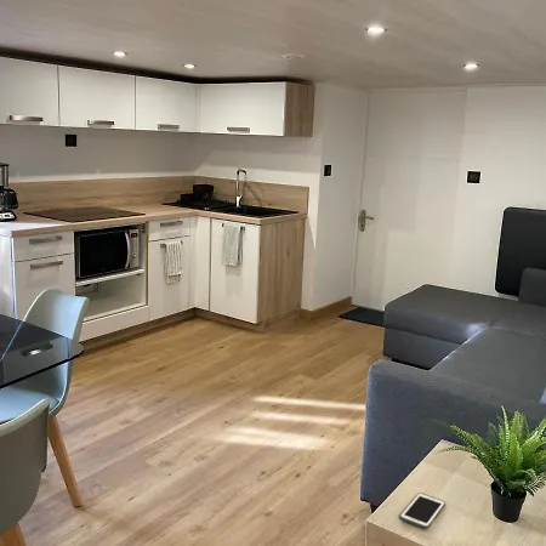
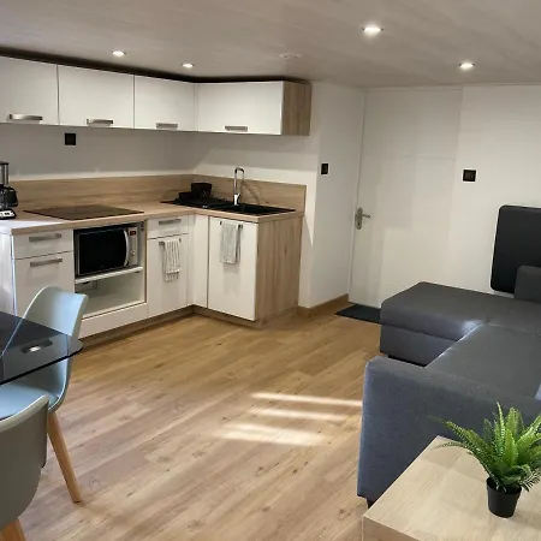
- cell phone (422, 510)
